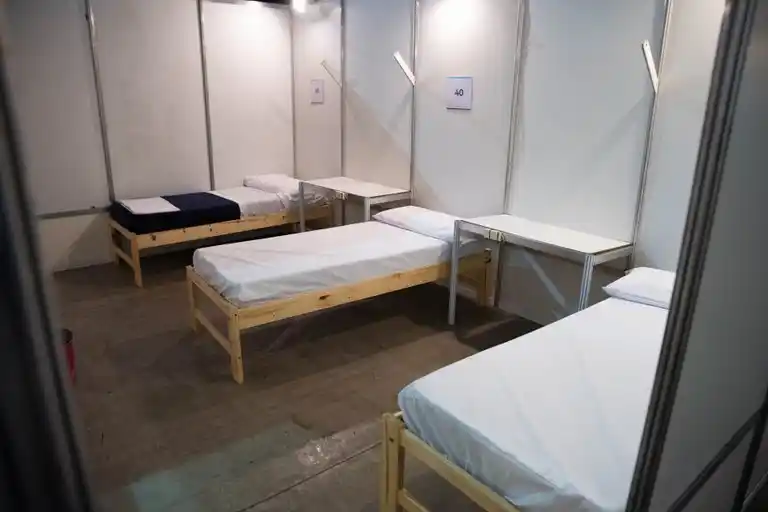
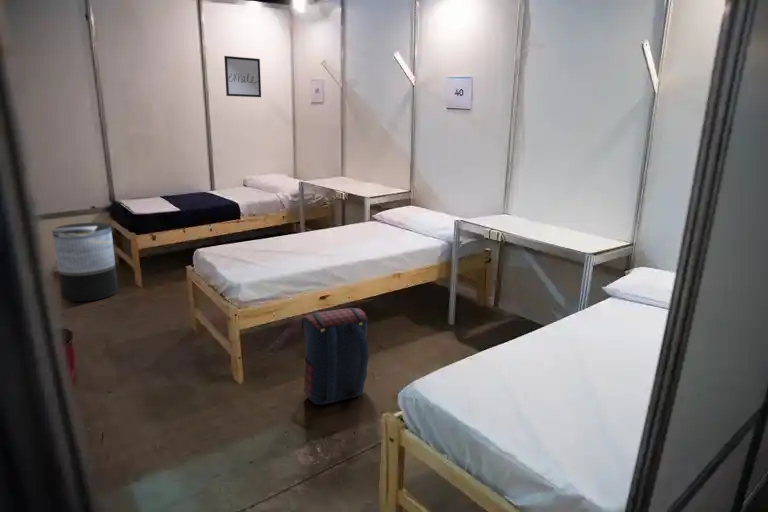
+ satchel (340, 357)
+ wall art (243, 77)
+ trash can (86, 261)
